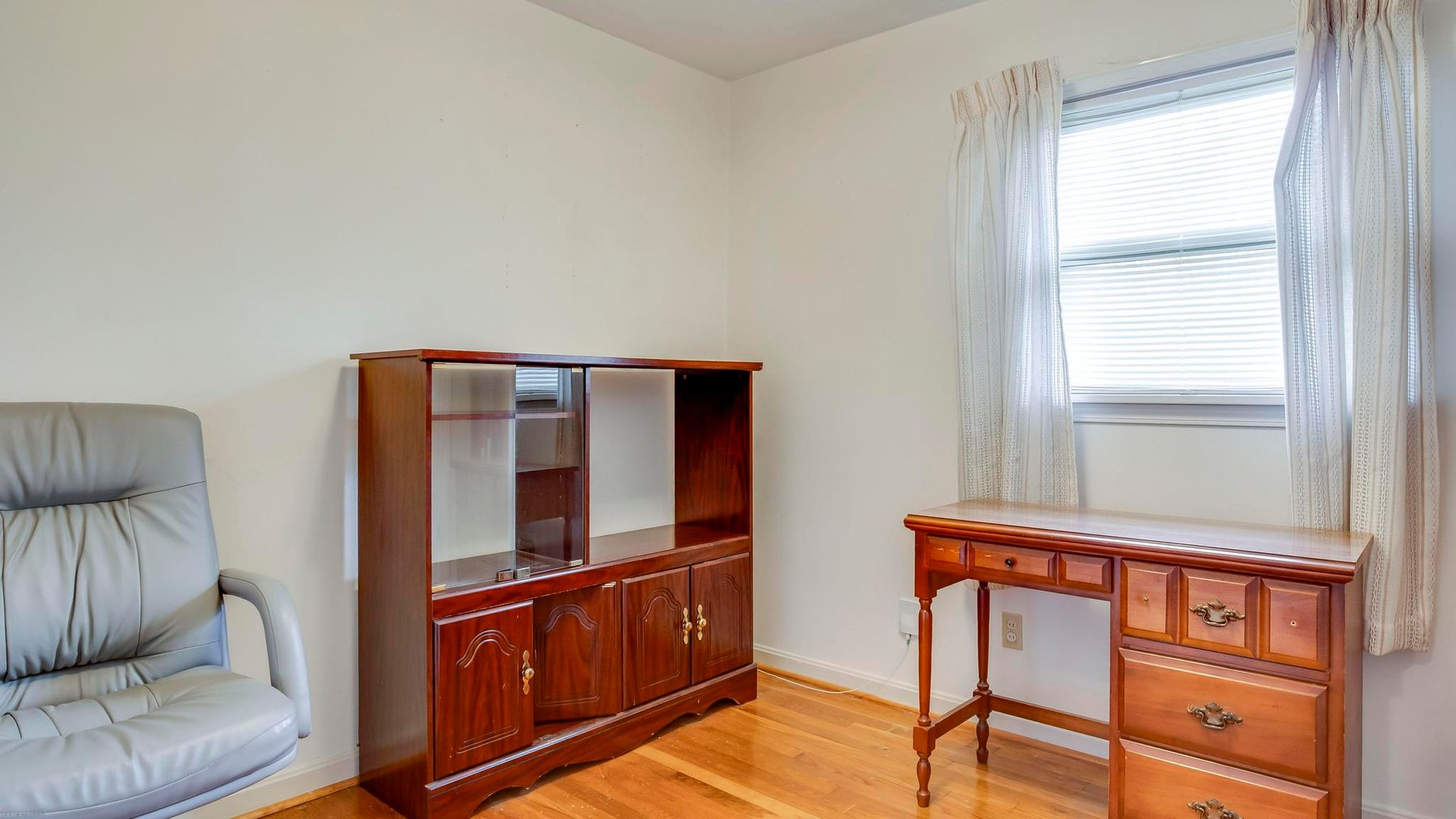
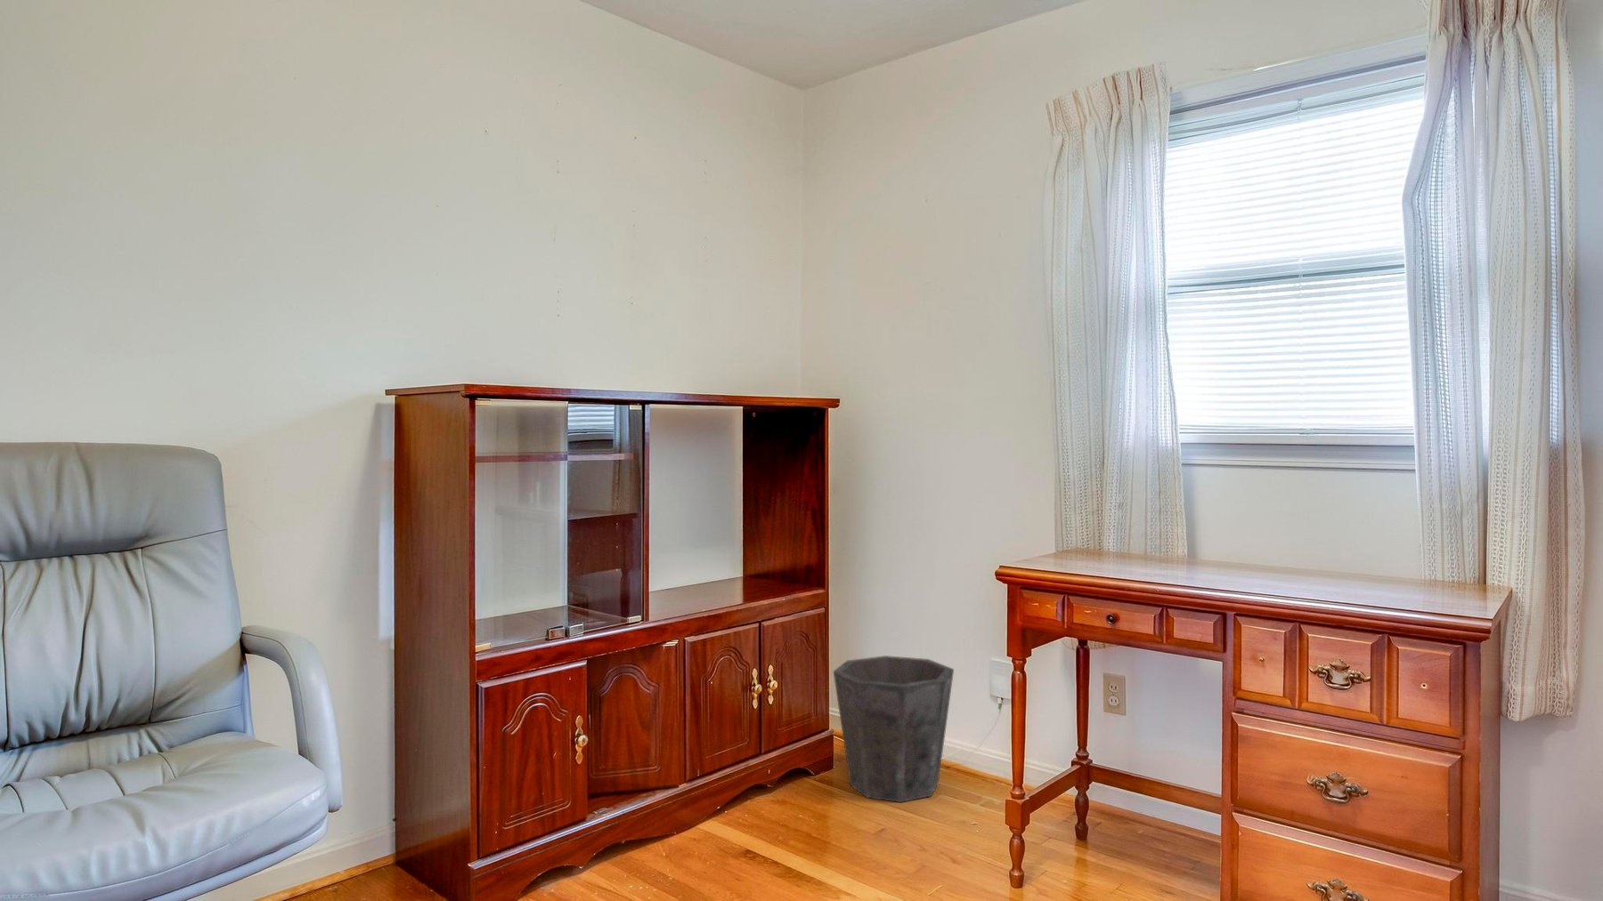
+ waste bin (893, 727)
